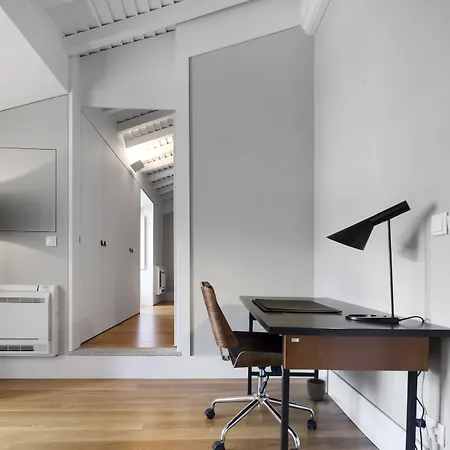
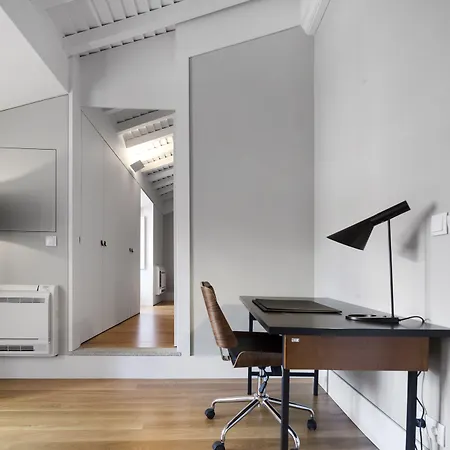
- planter (316, 390)
